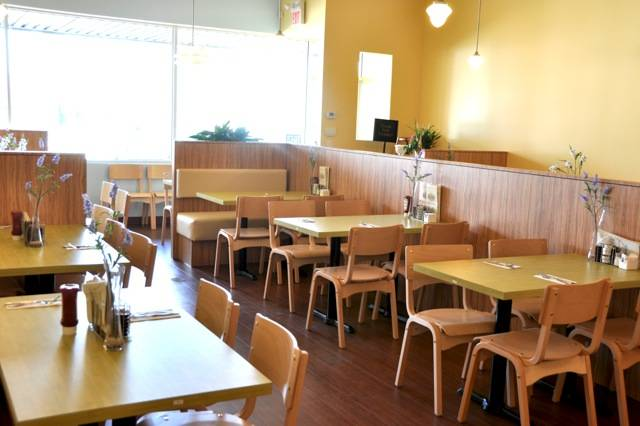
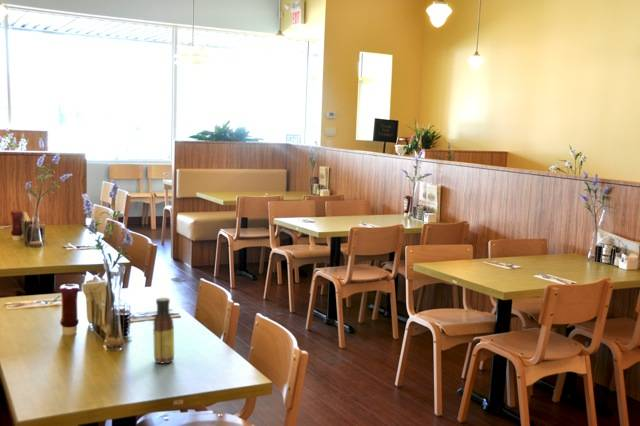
+ sauce bottle (164, 330)
